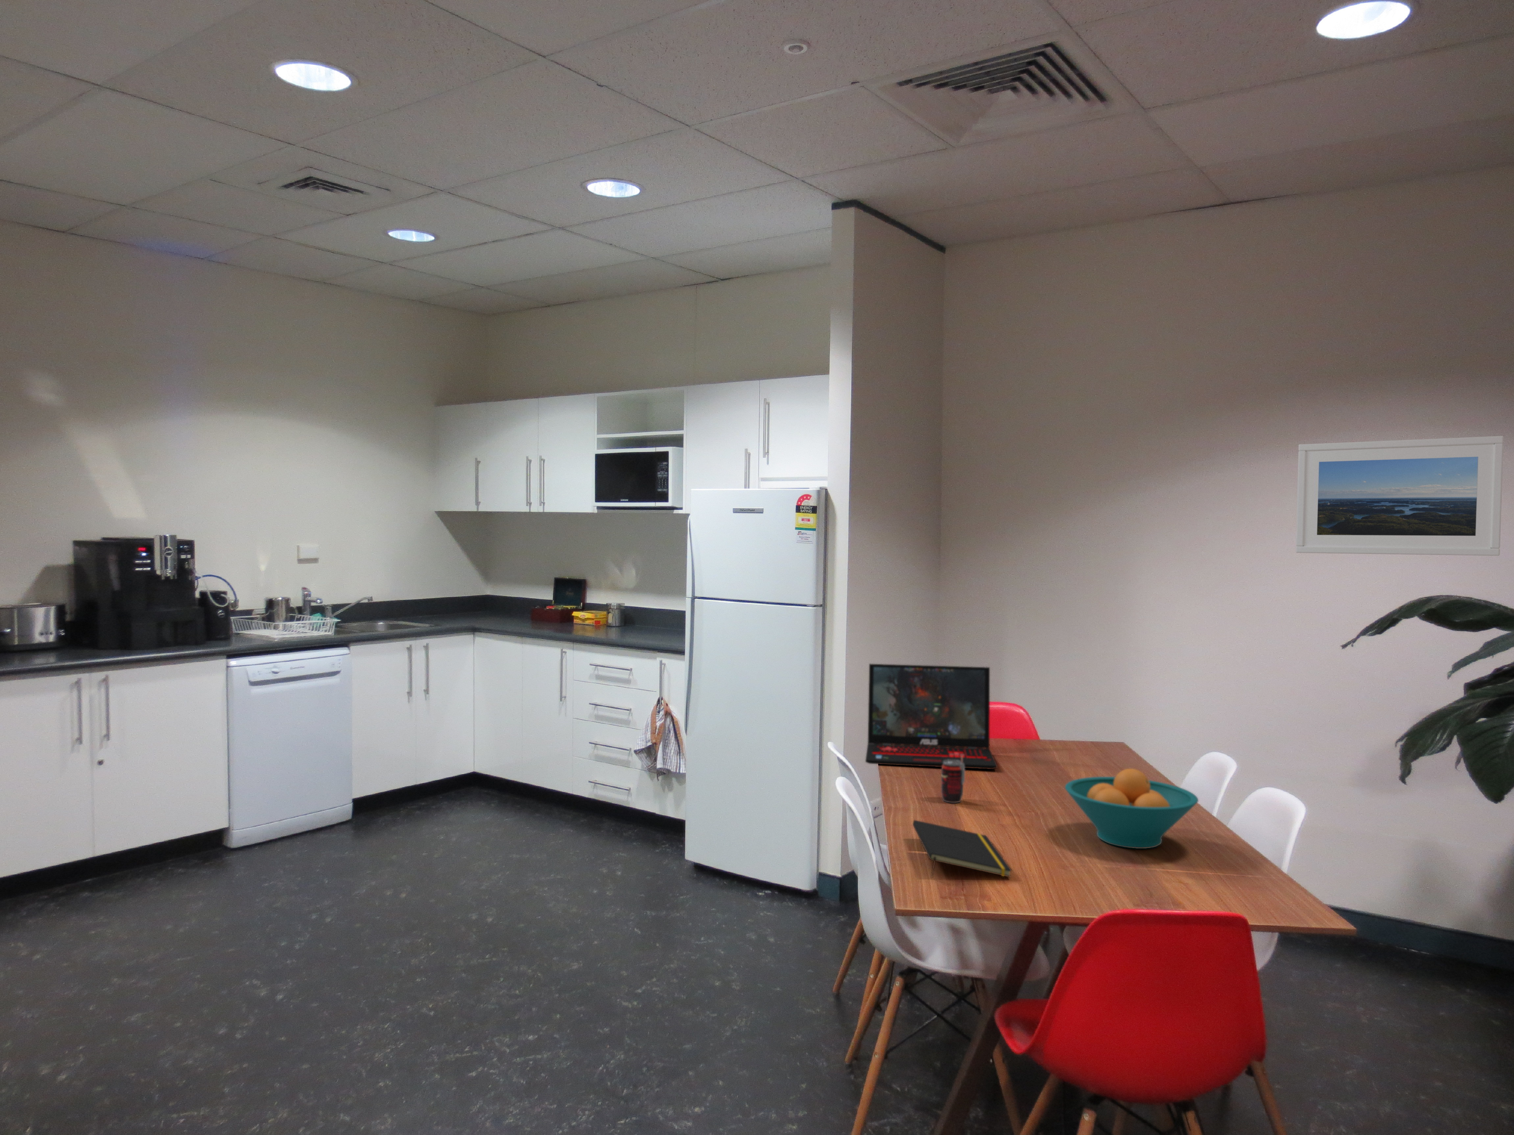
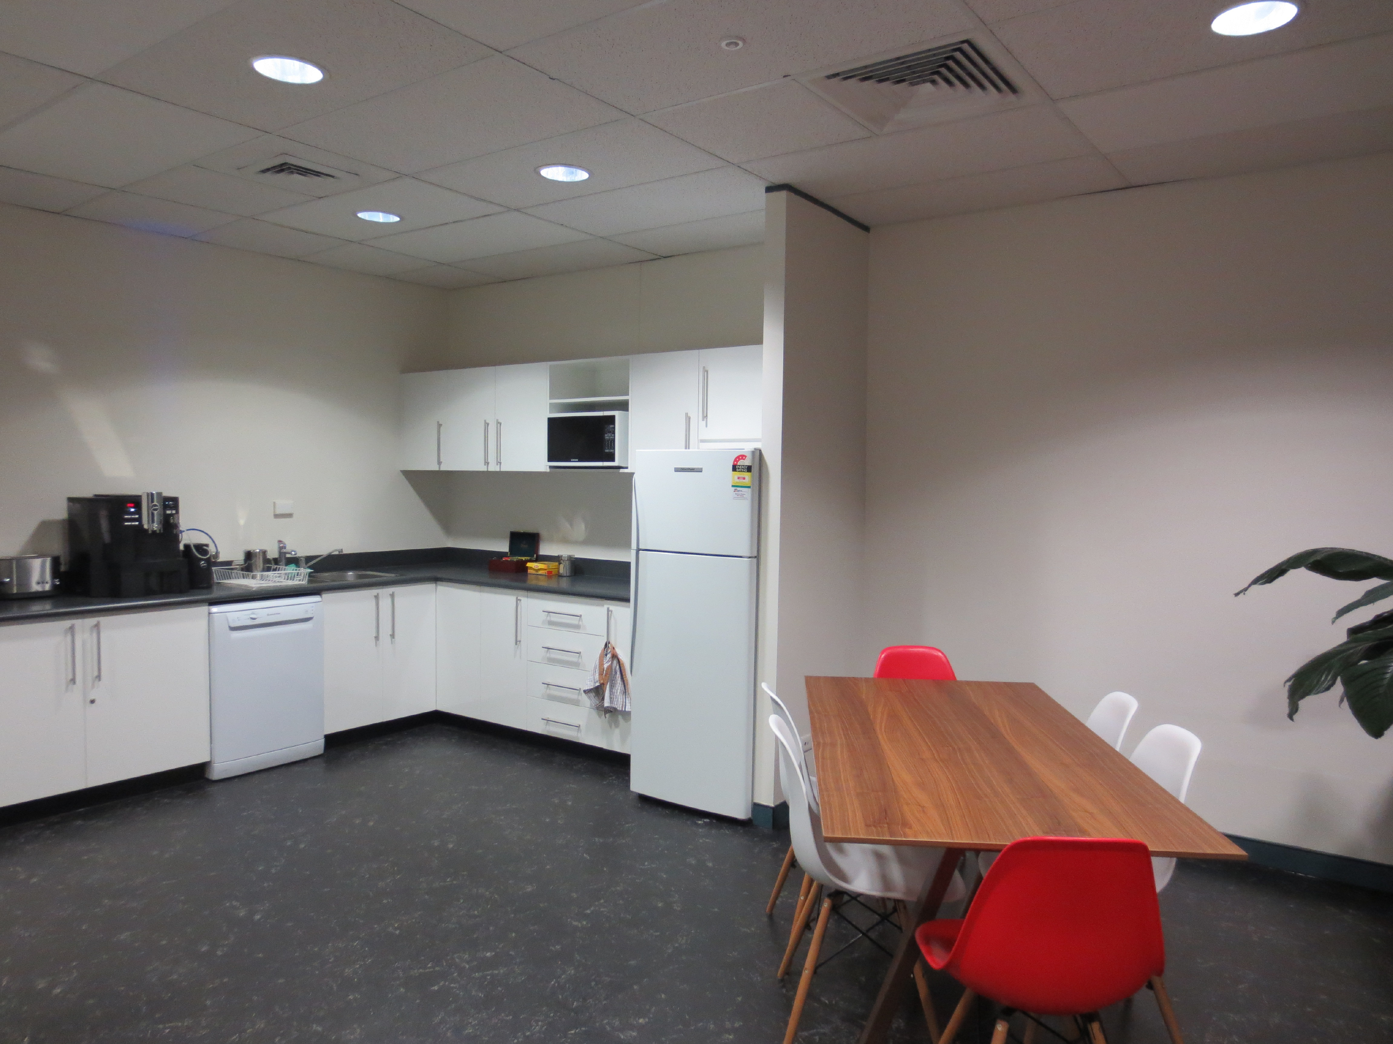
- beverage can (953, 777)
- laptop (930, 714)
- notepad (960, 846)
- fruit bowl (1130, 805)
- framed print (1395, 497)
